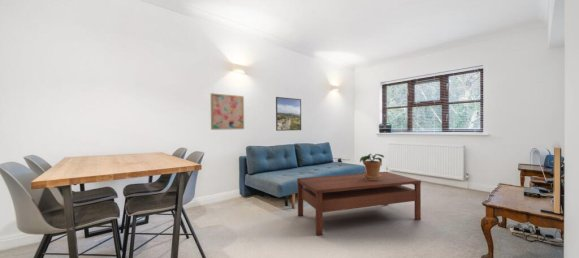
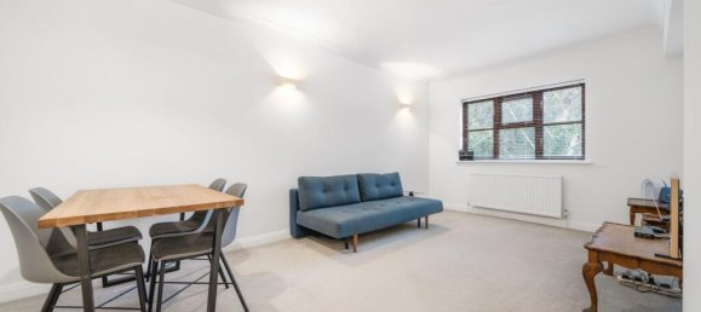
- wall art (228, 112)
- potted plant (369, 166)
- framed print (289, 114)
- coffee table (357, 198)
